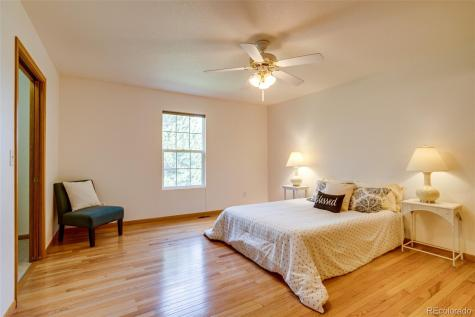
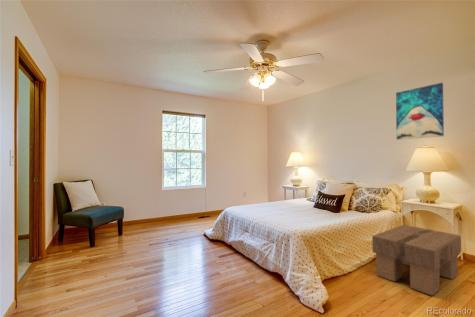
+ footstool (416, 255)
+ wall art (418, 113)
